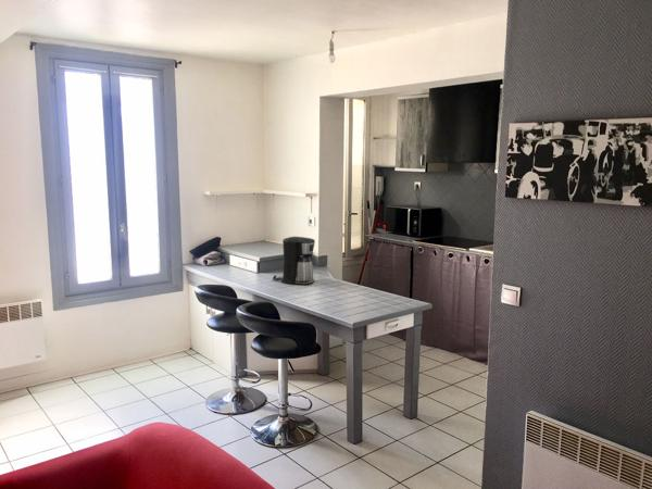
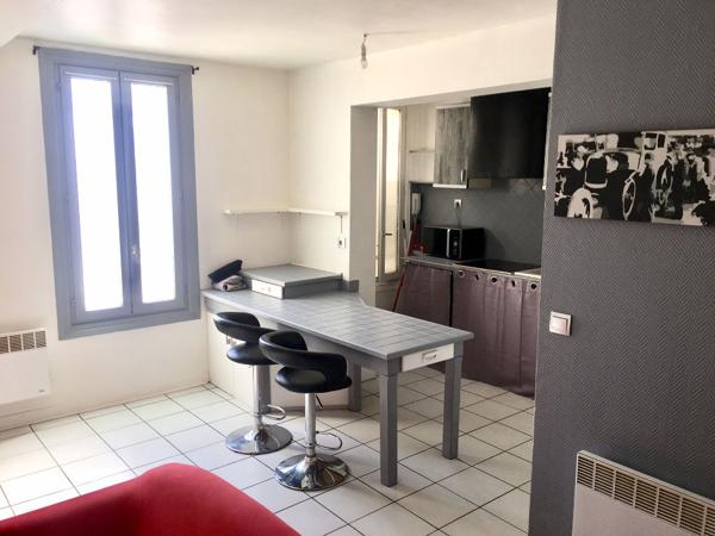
- coffee maker (296, 259)
